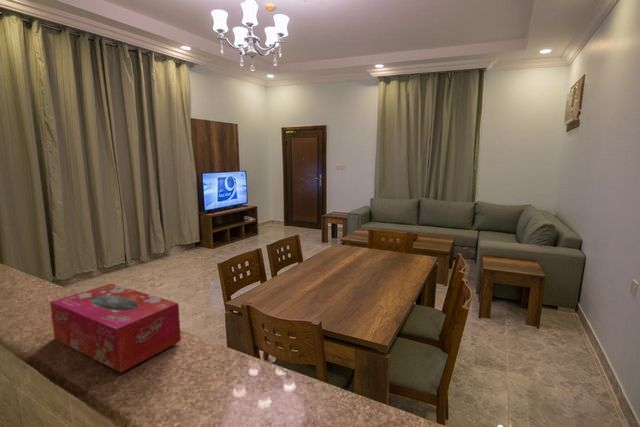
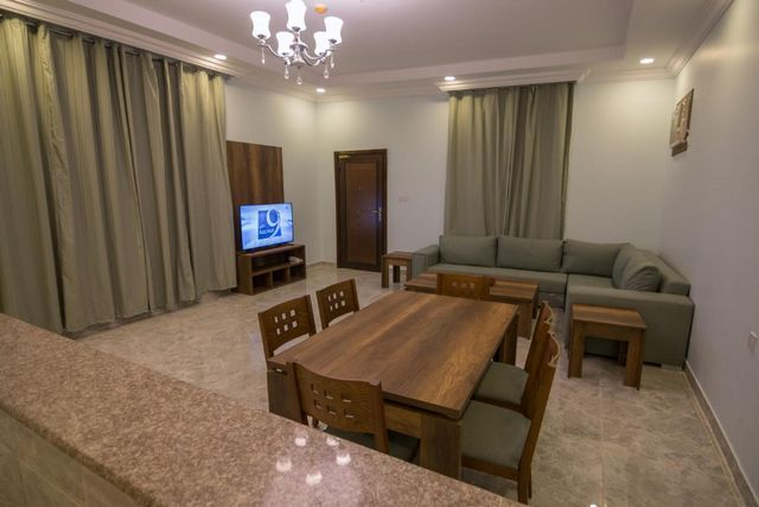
- tissue box (115, 321)
